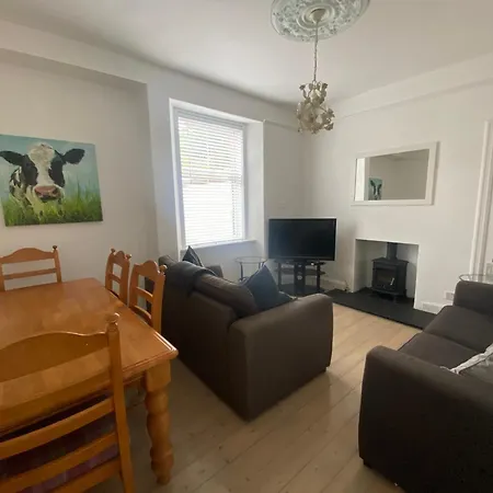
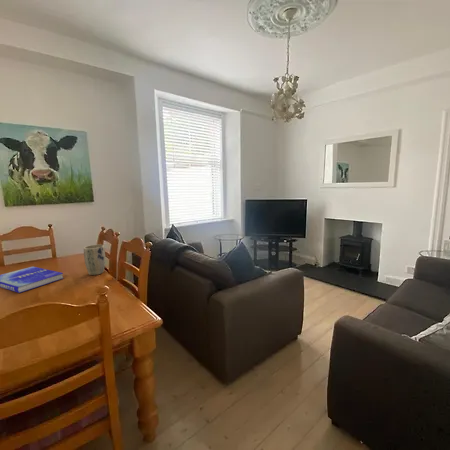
+ plant pot (95, 259)
+ book (26, 278)
